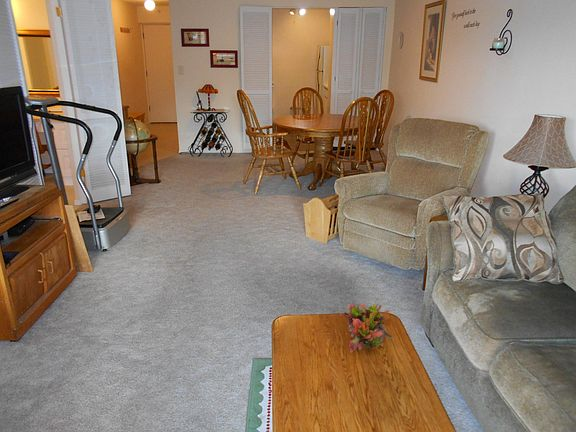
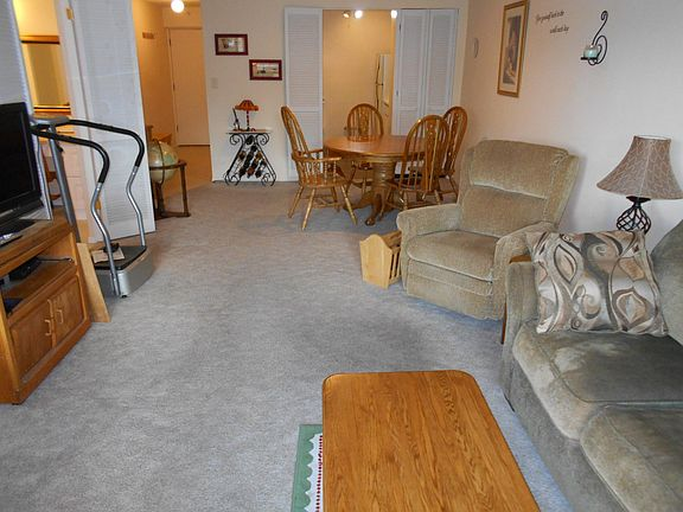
- plant (367, 331)
